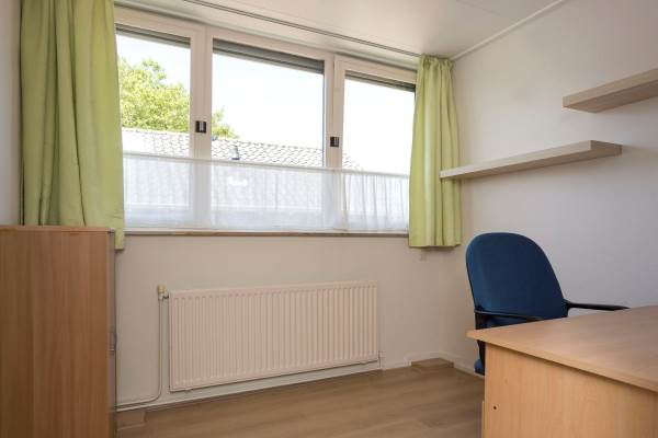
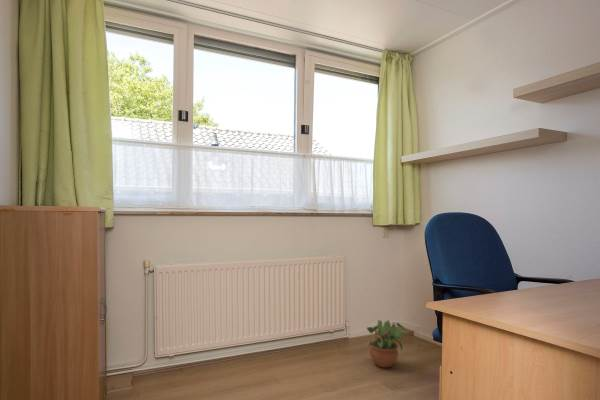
+ potted plant (386, 341)
